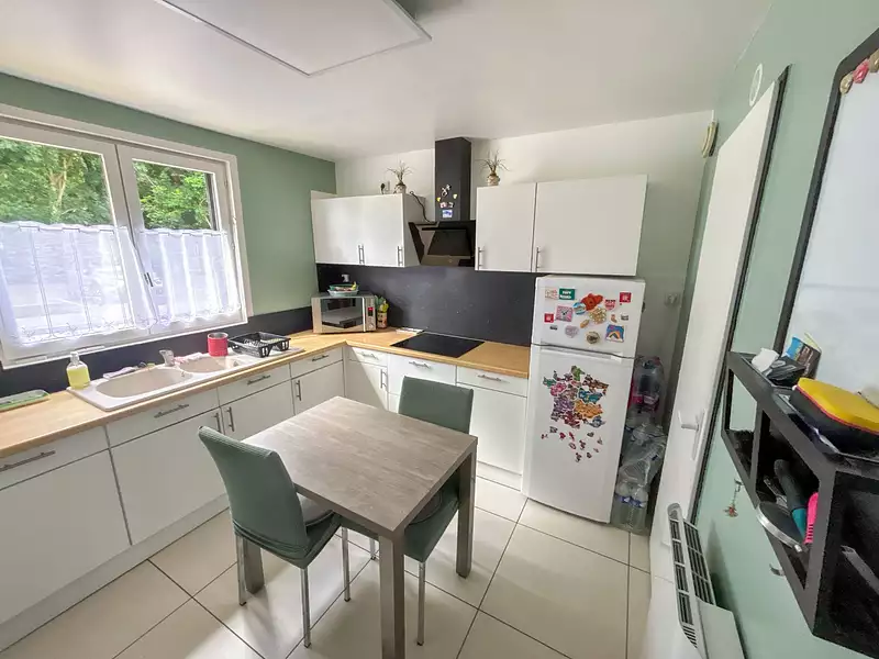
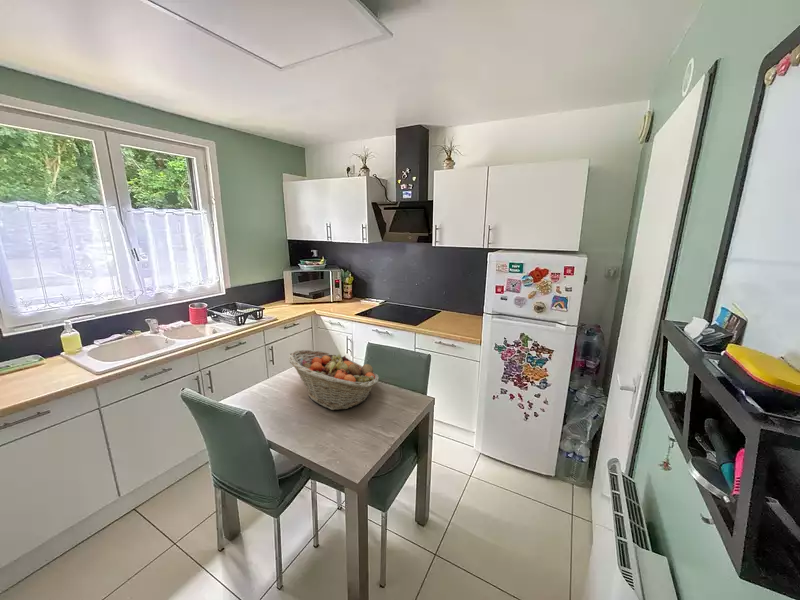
+ fruit basket (333, 373)
